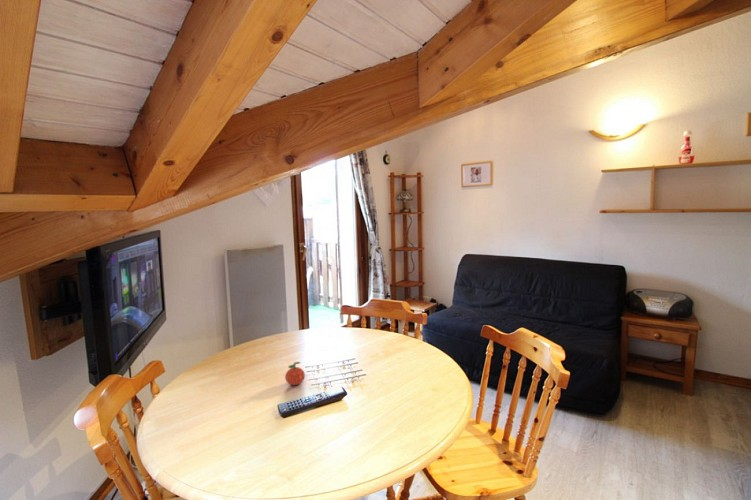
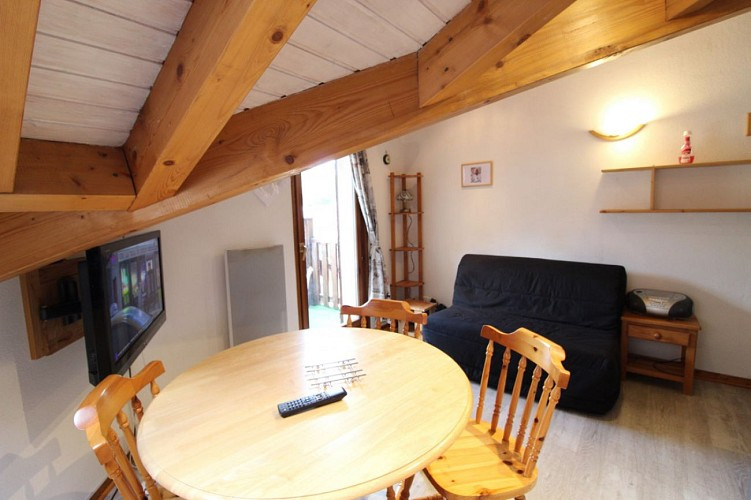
- apple (294, 373)
